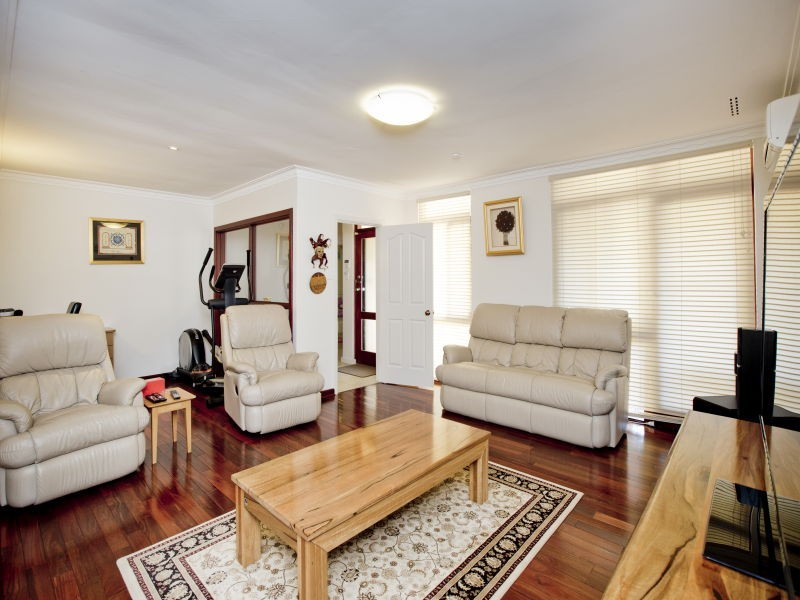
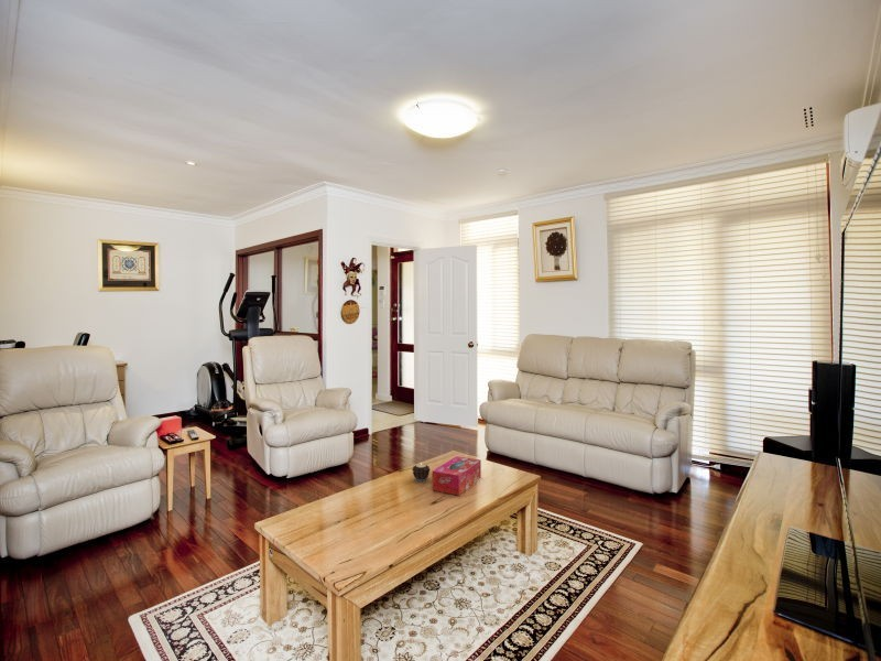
+ tissue box (457, 474)
+ candle (421, 470)
